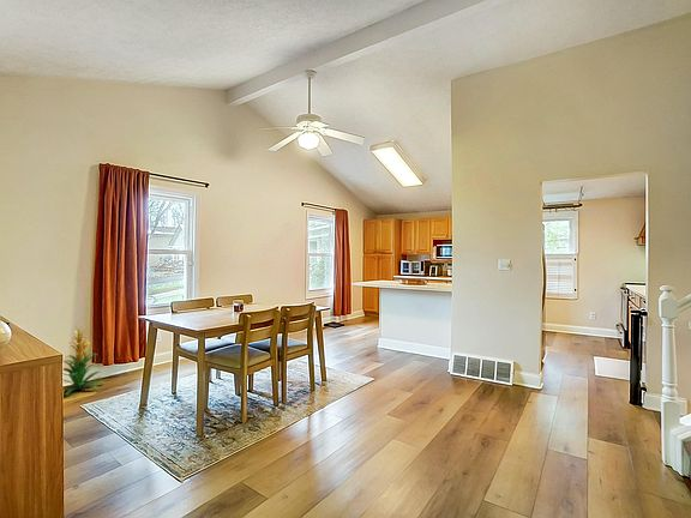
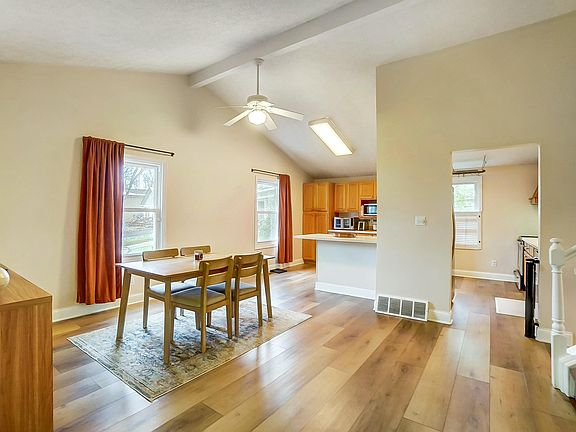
- indoor plant (79, 357)
